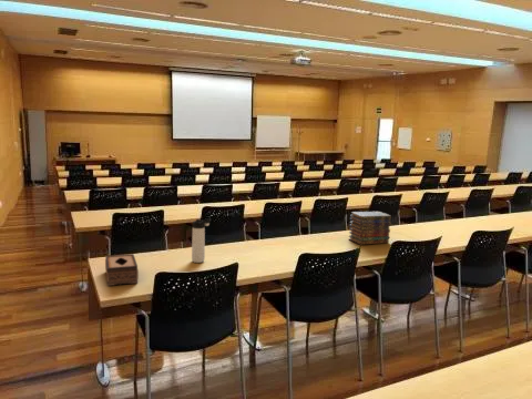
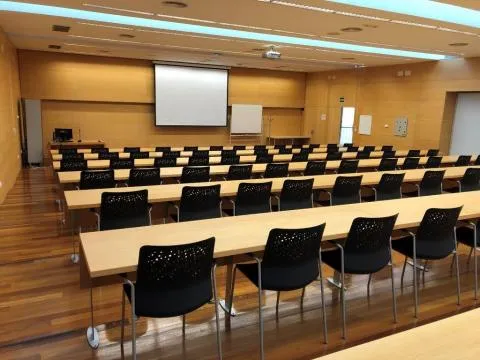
- thermos bottle (201, 239)
- book stack (369, 227)
- tissue box (121, 268)
